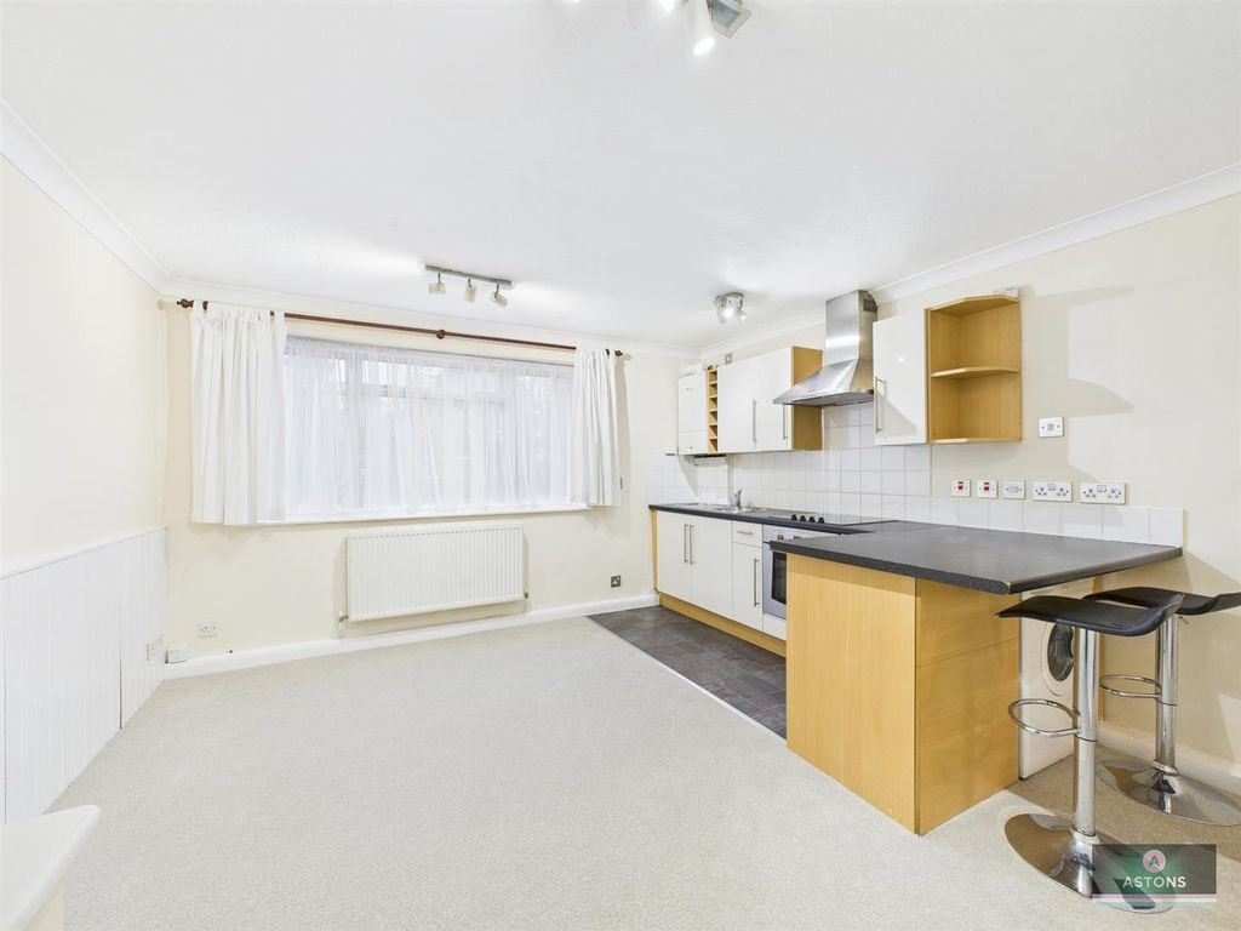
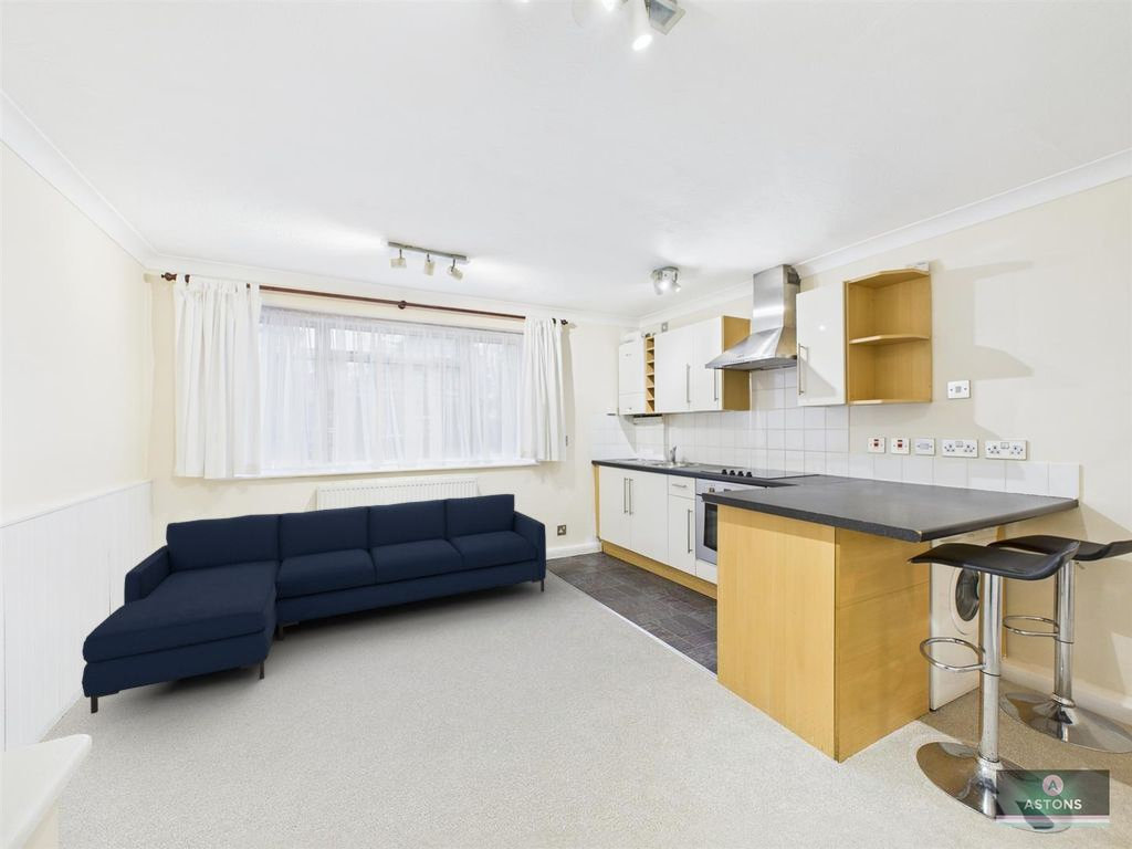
+ sofa (371, 567)
